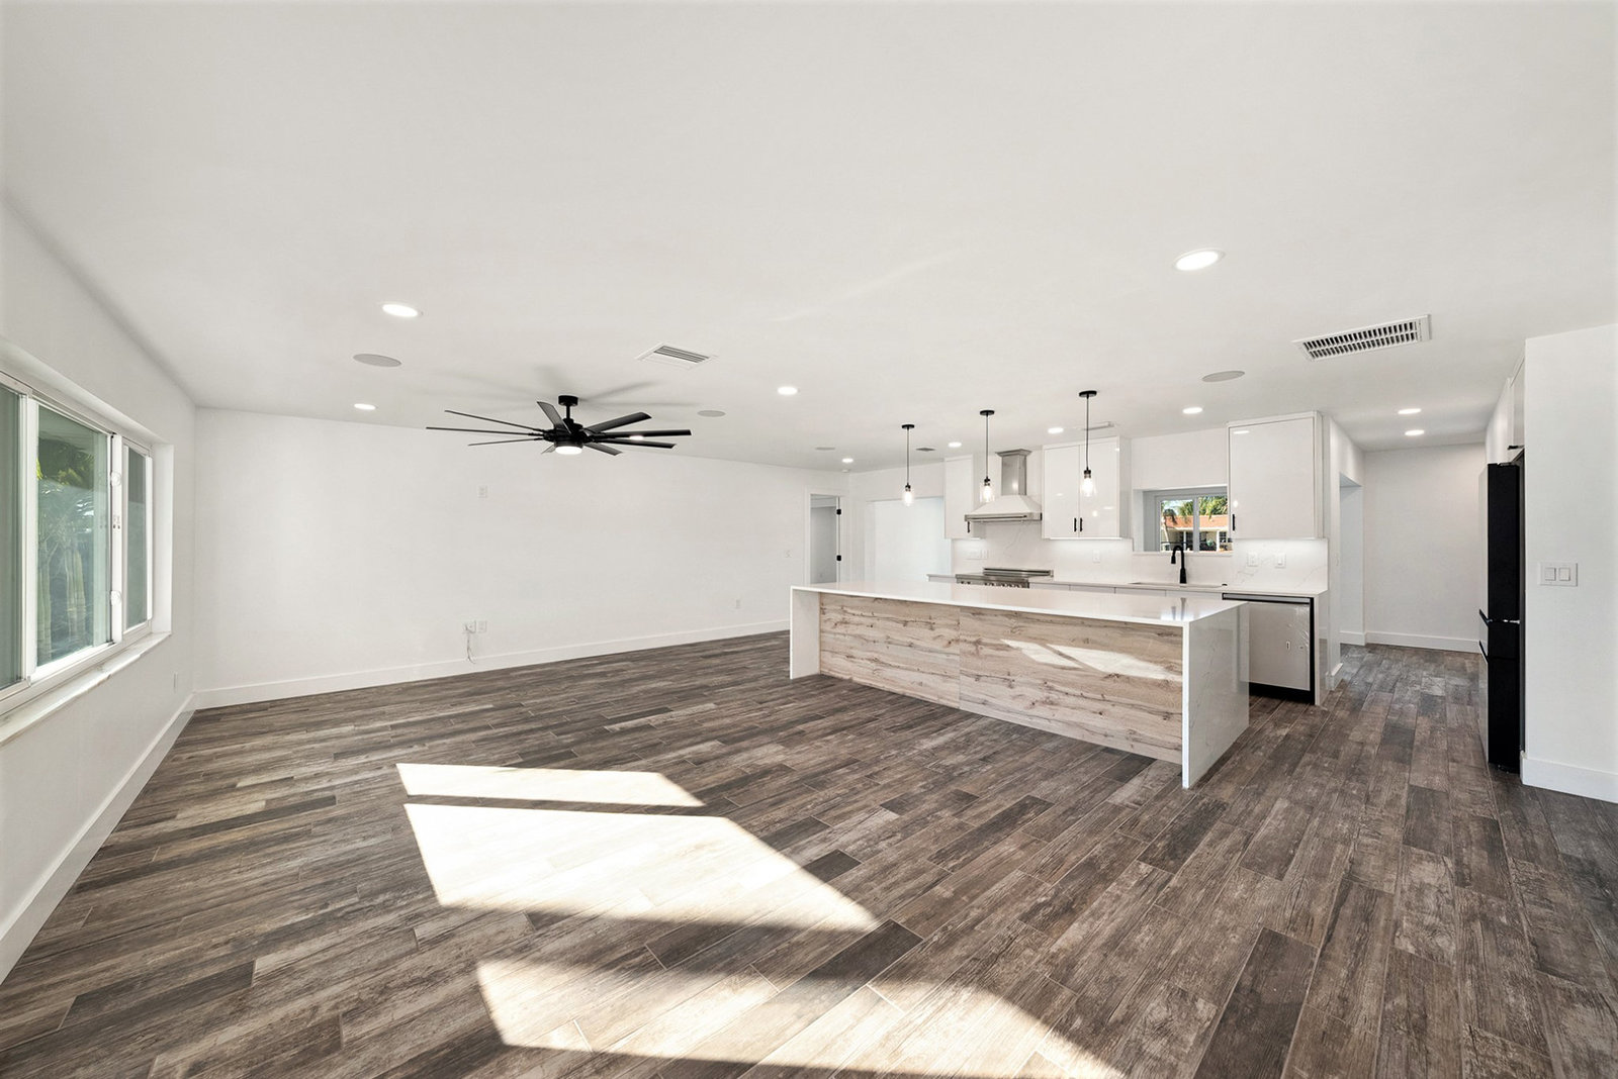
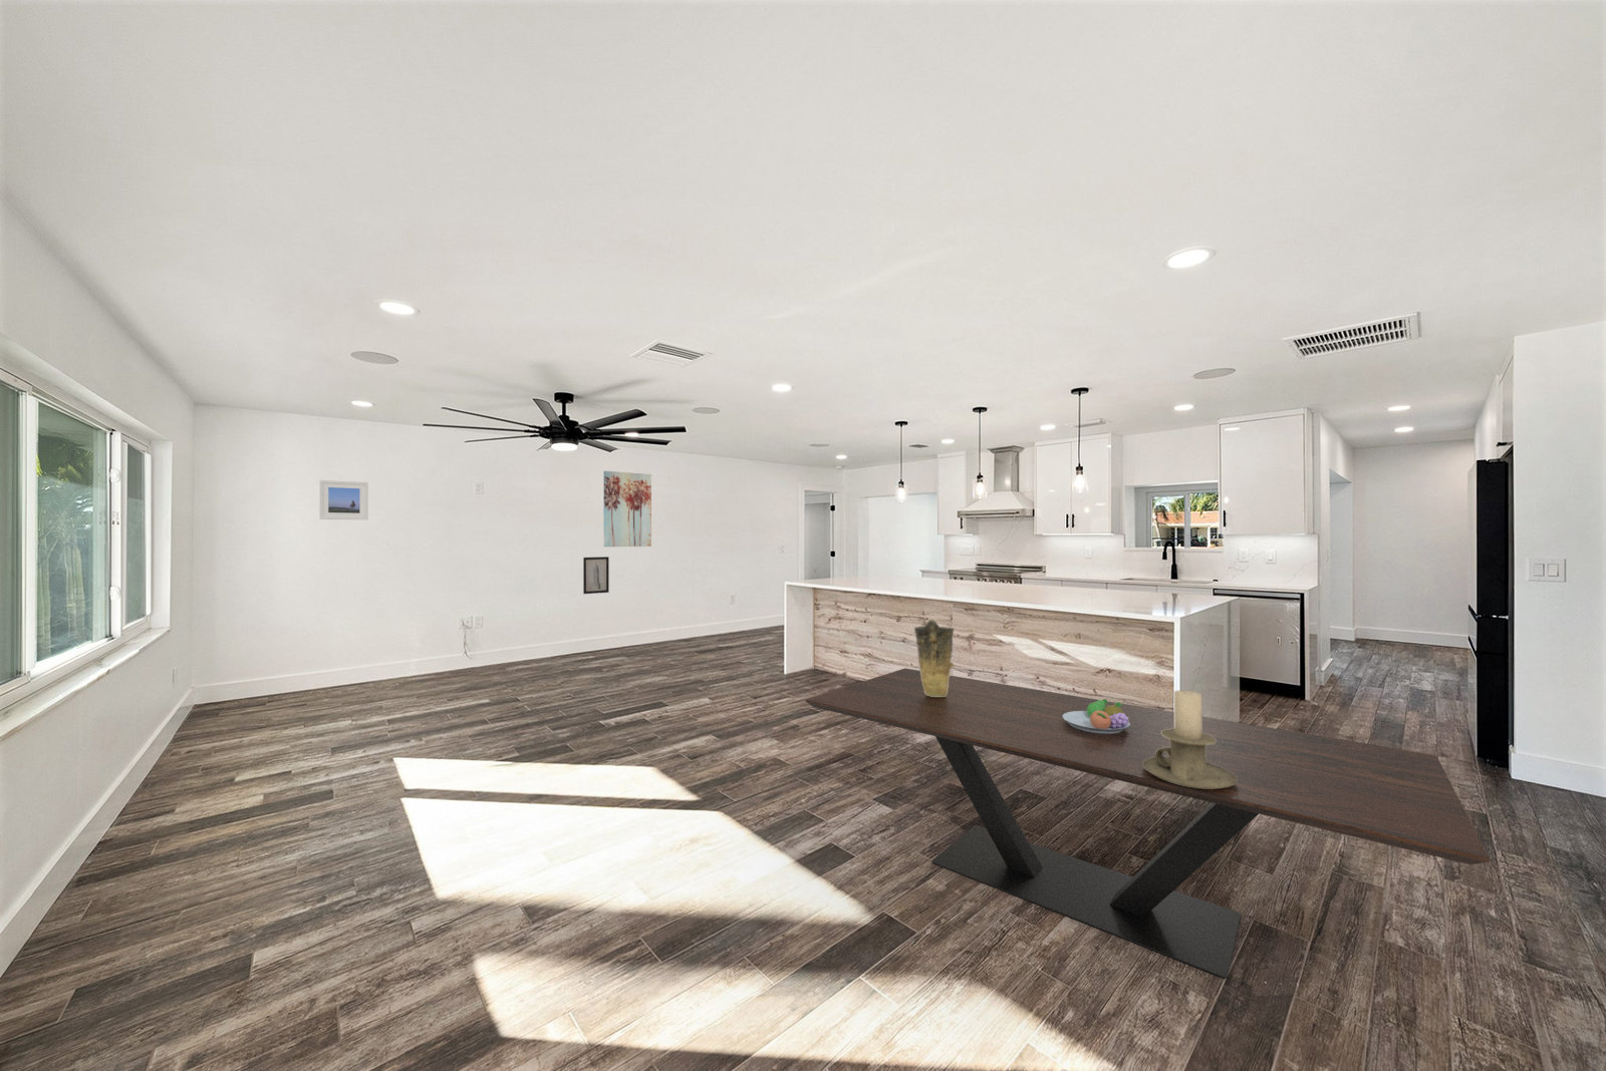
+ wall art (628, 509)
+ candle holder (1187, 733)
+ dining table (1077, 770)
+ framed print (344, 501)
+ fruit bowl (1097, 712)
+ vase (934, 655)
+ wall art (597, 575)
